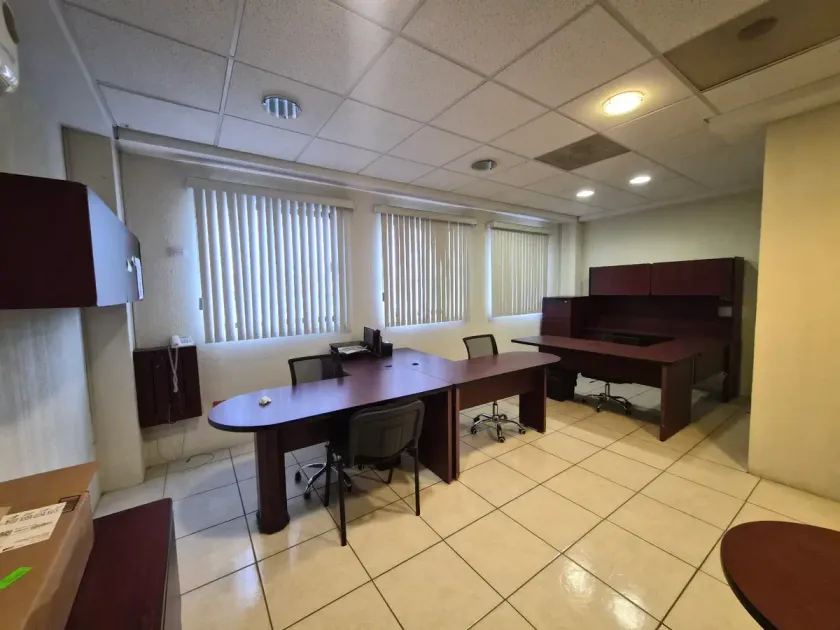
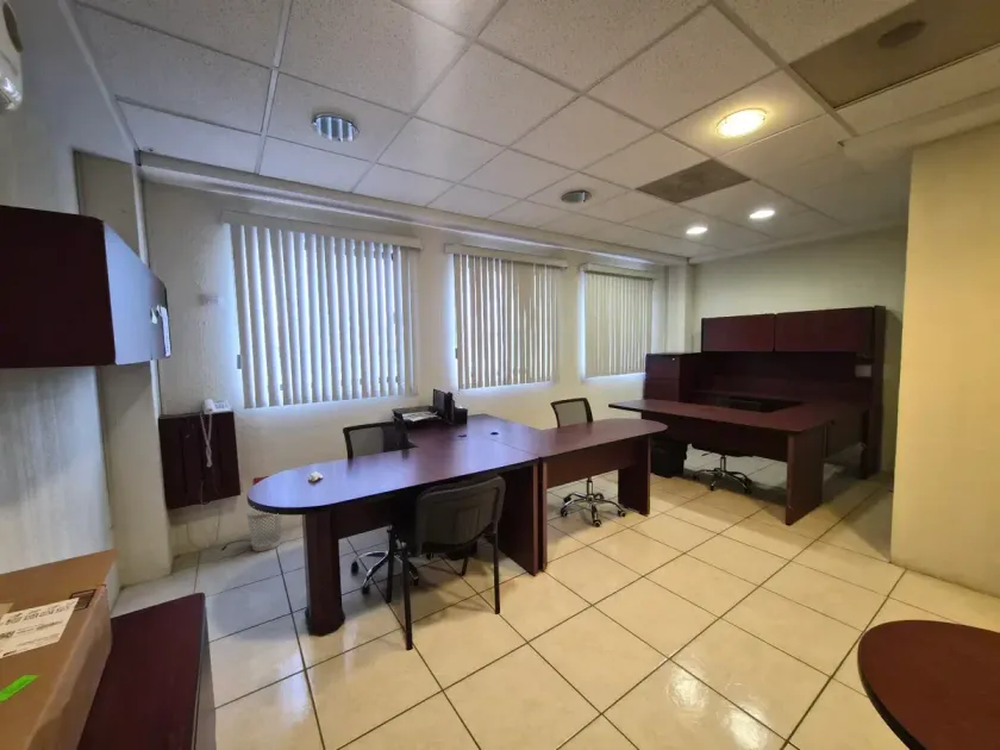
+ wastebasket (264, 526)
